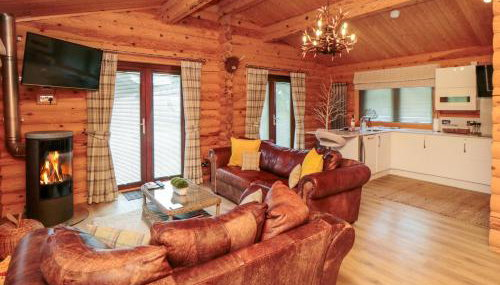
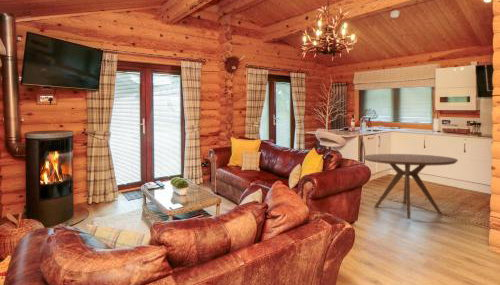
+ dining table (407, 184)
